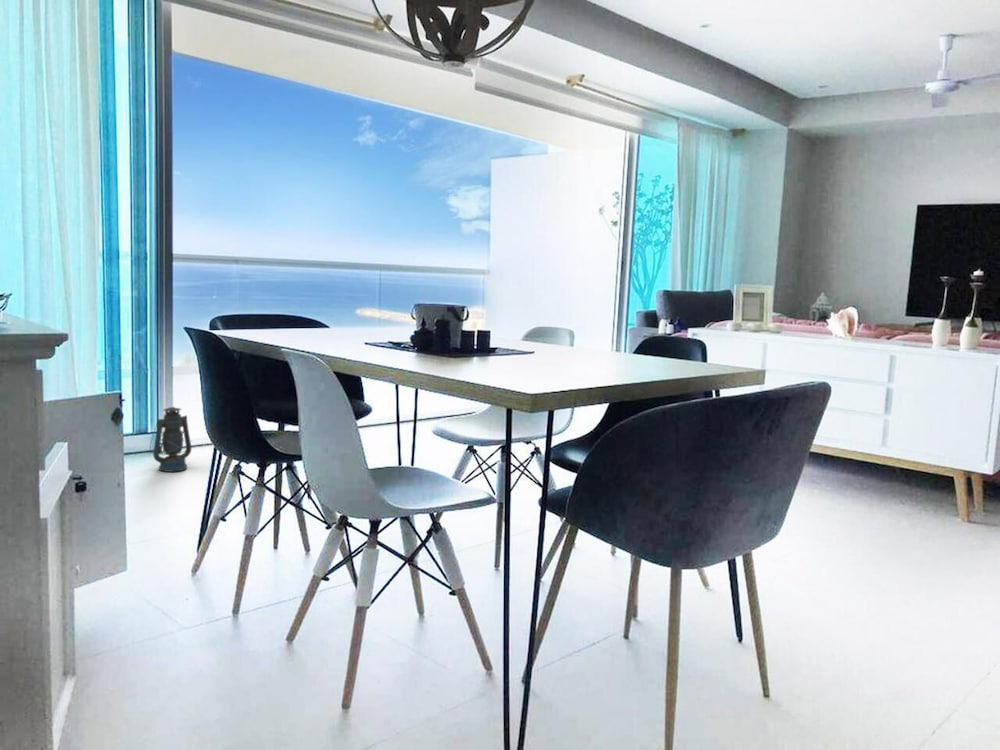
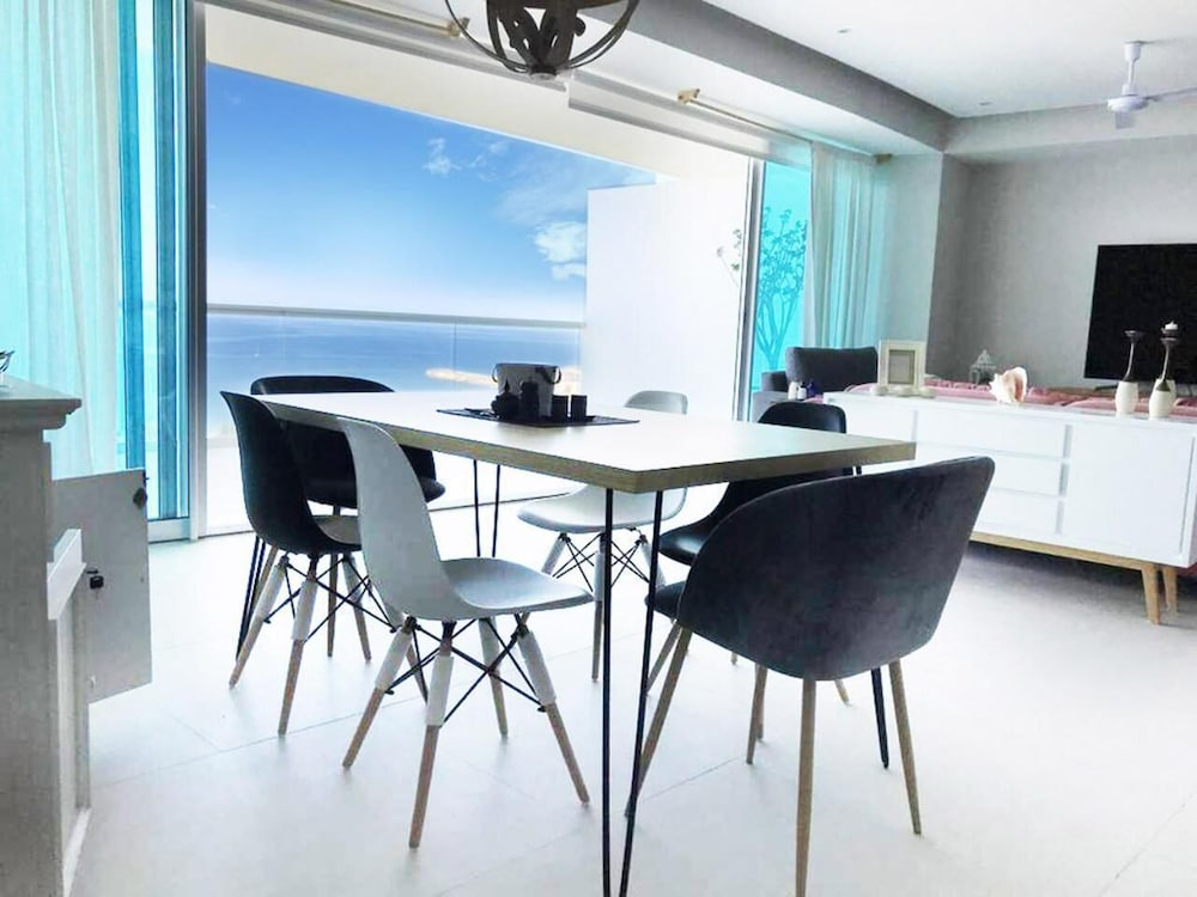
- lantern (171, 437)
